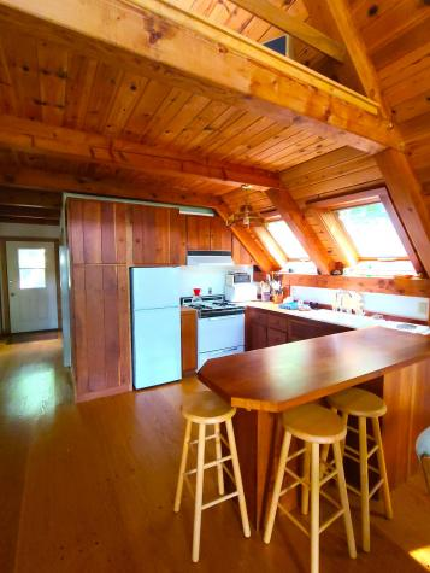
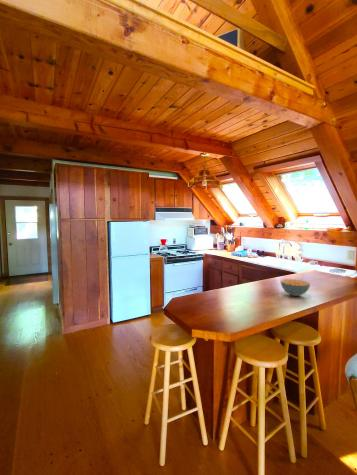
+ cereal bowl (294, 288)
